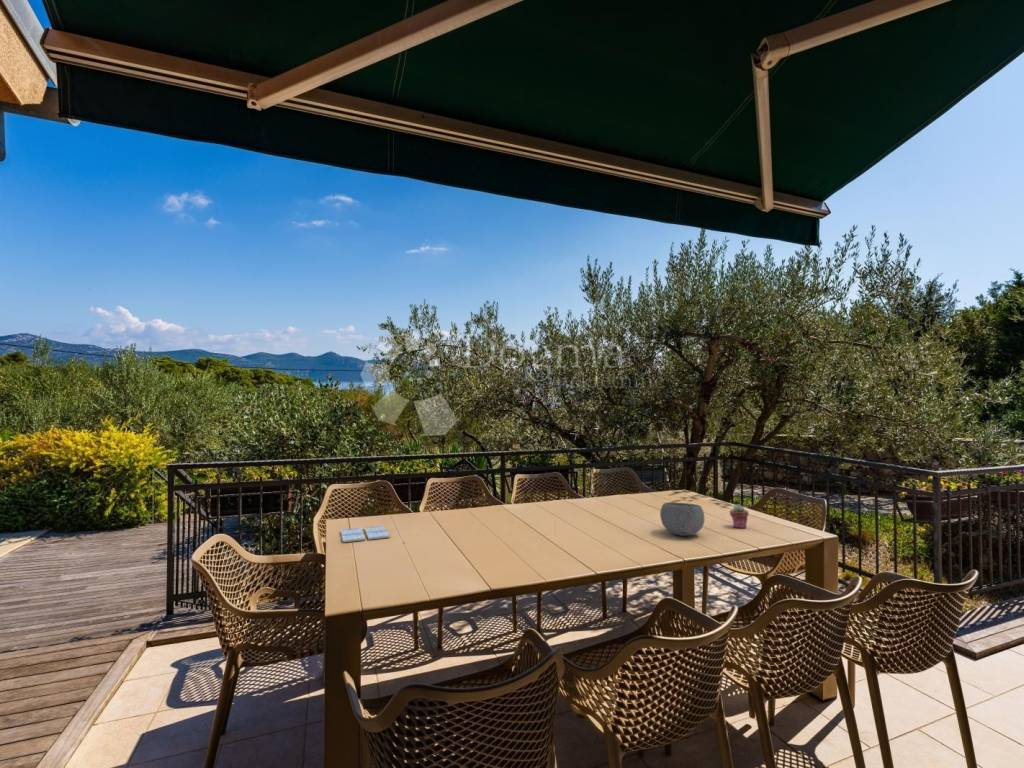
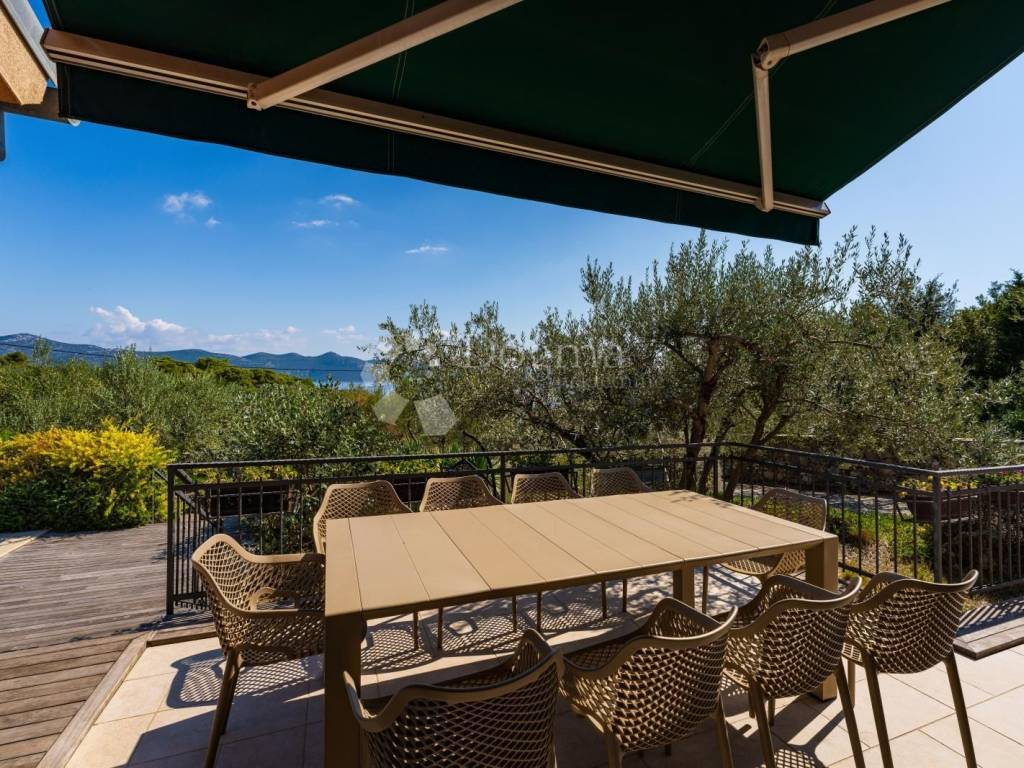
- bowl (682, 518)
- potted succulent (739, 515)
- drink coaster (363, 534)
